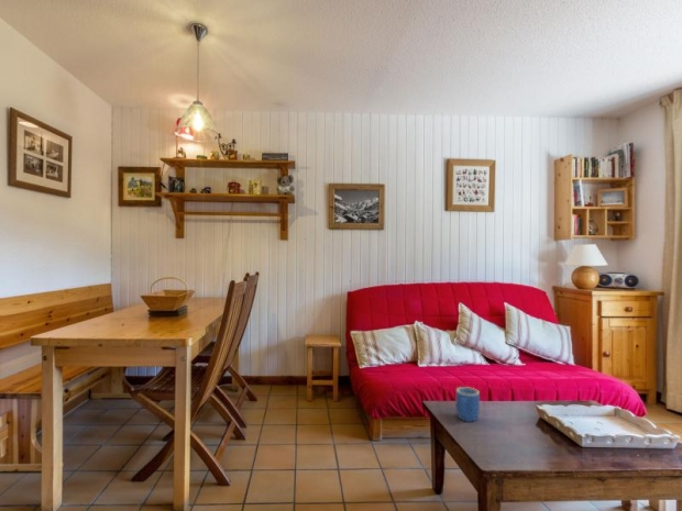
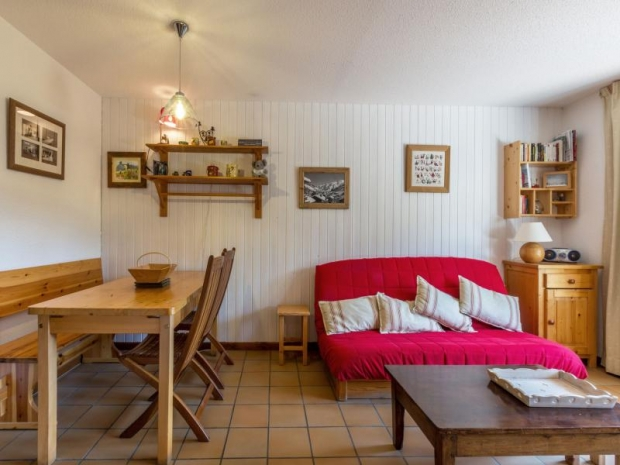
- mug (466, 404)
